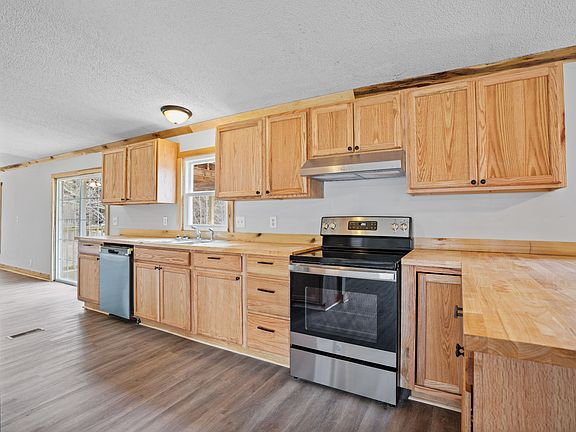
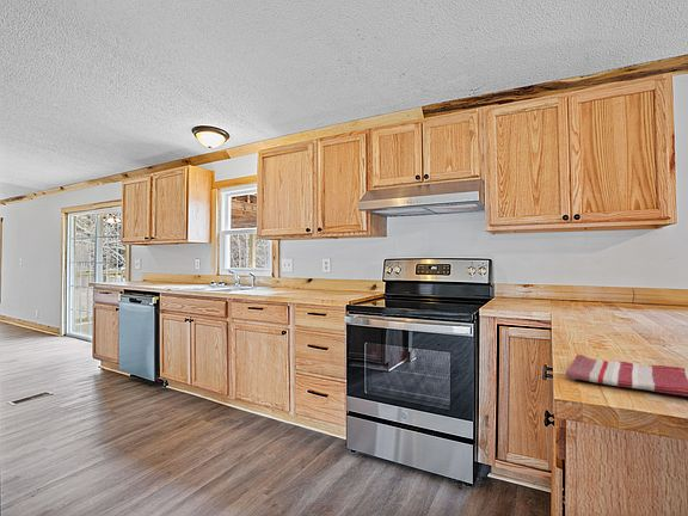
+ dish towel (632, 374)
